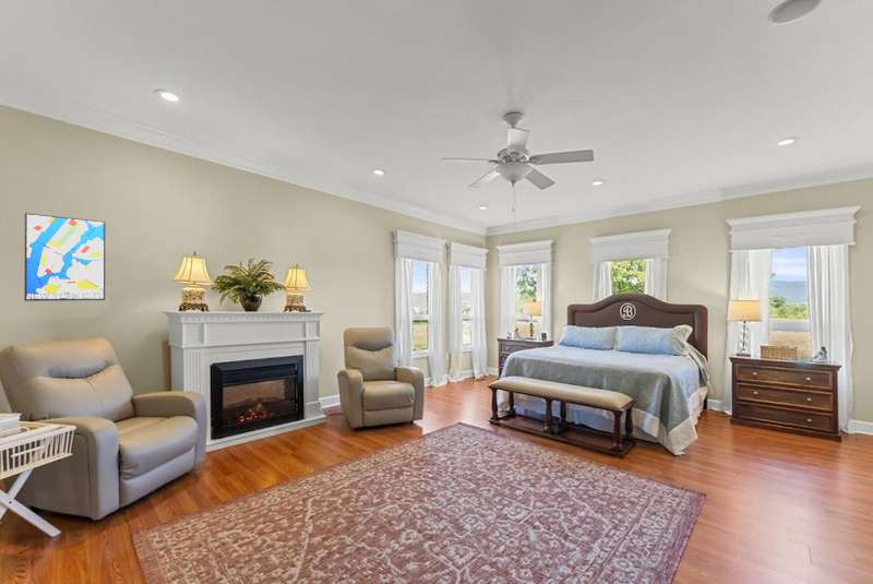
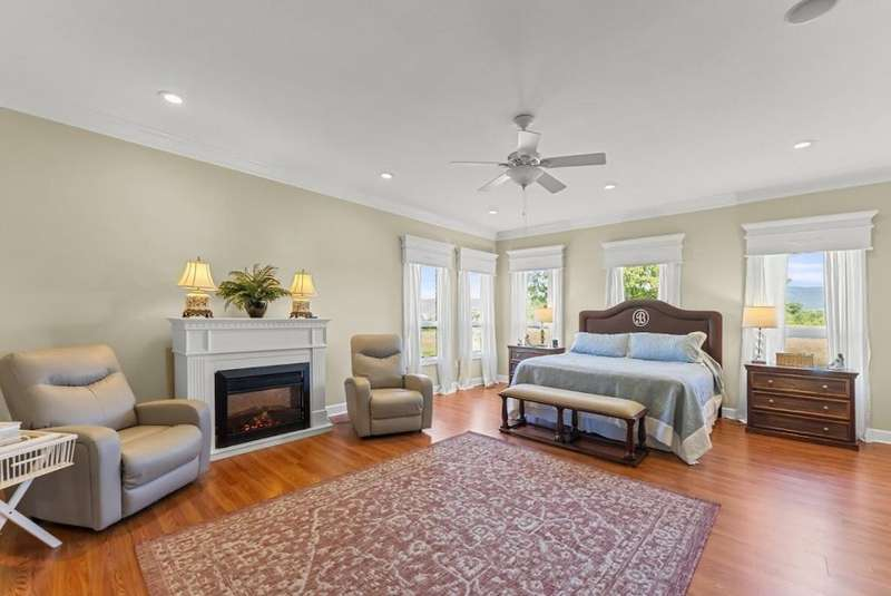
- wall art (67, 259)
